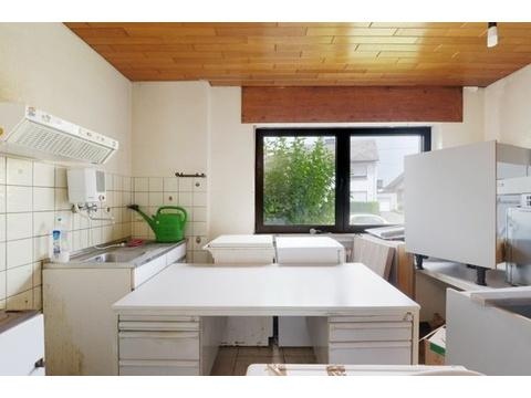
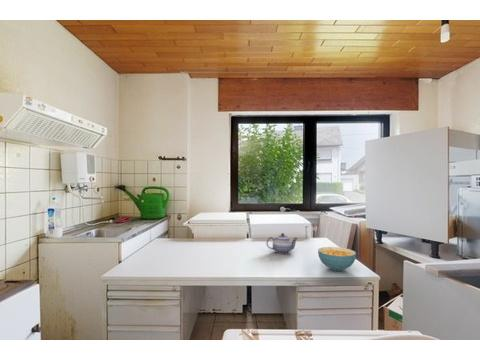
+ cereal bowl (336, 260)
+ teapot (282, 242)
